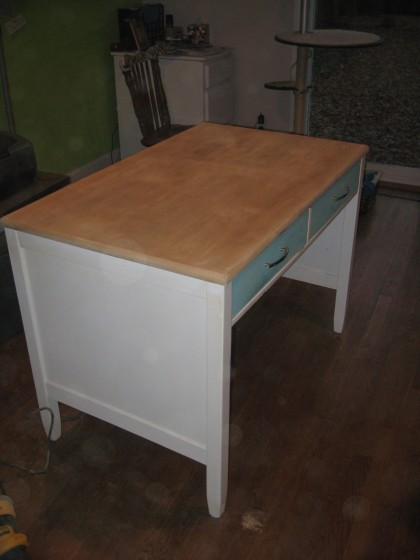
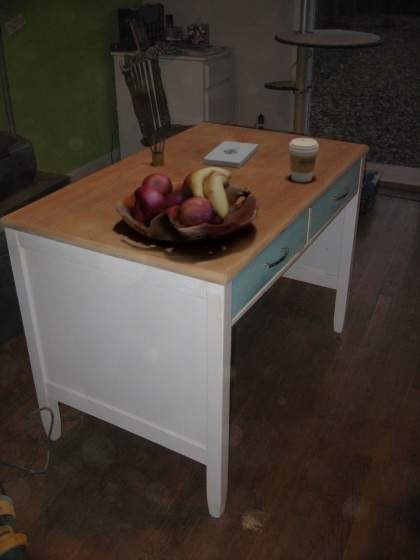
+ coffee cup (302, 160)
+ notepad (231, 153)
+ fruit basket (190, 202)
+ pencil box (156, 149)
